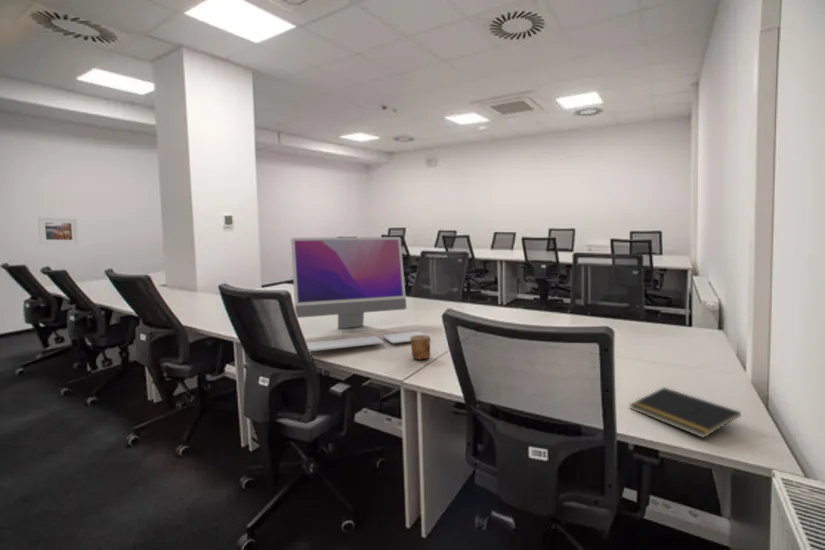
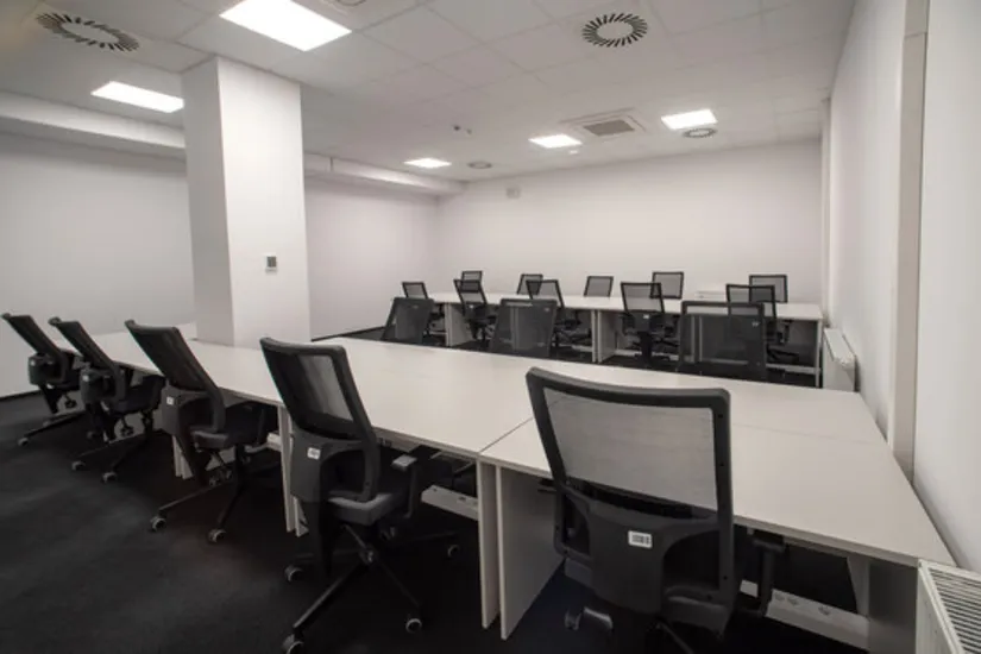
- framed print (58, 231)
- cup (420, 347)
- notepad (681, 409)
- computer monitor (359, 286)
